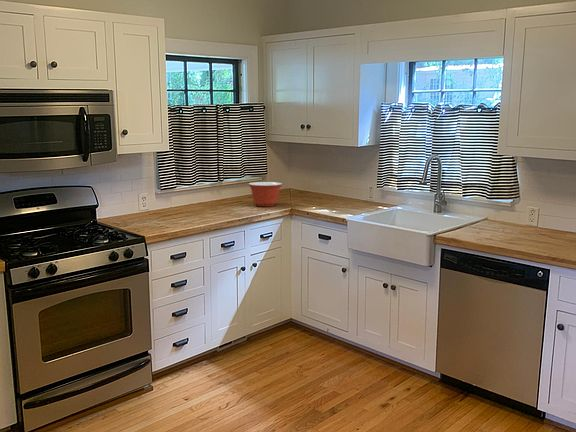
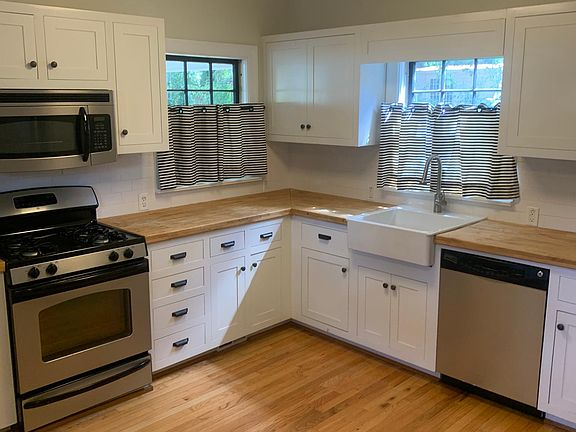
- mixing bowl (265, 194)
